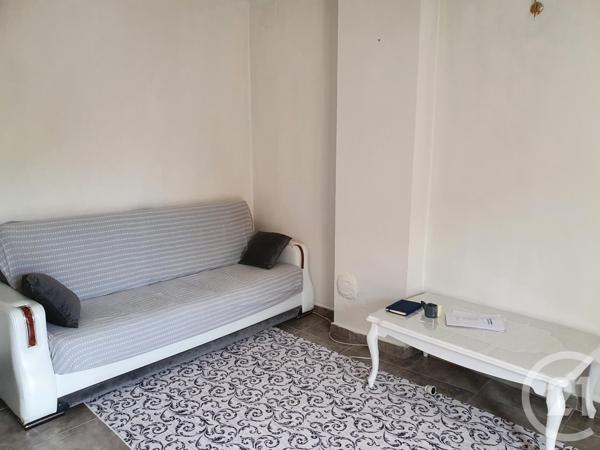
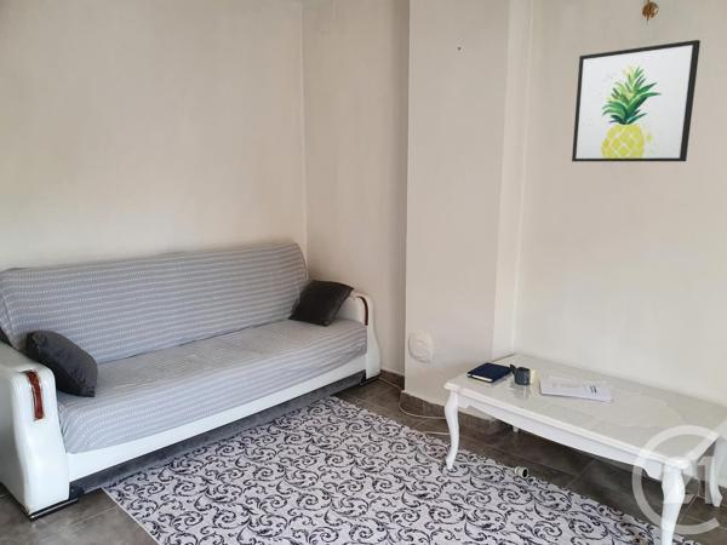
+ wall art (630, 105)
